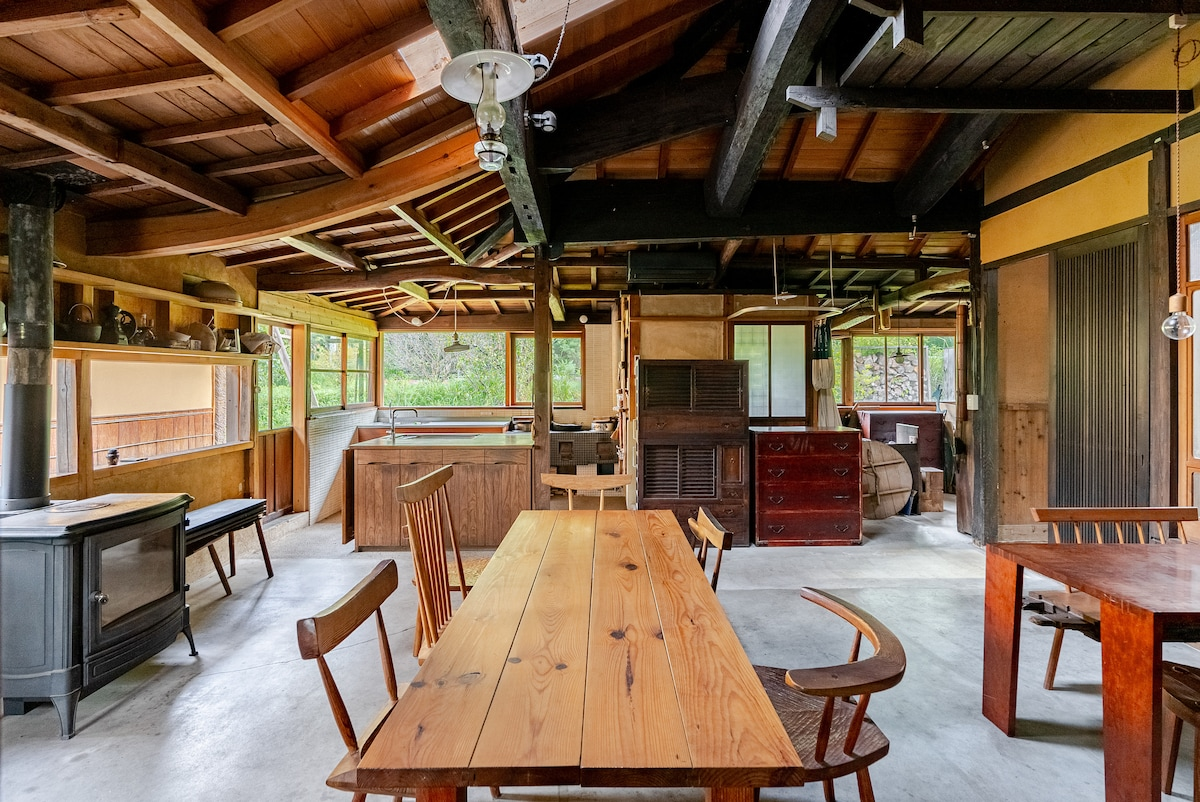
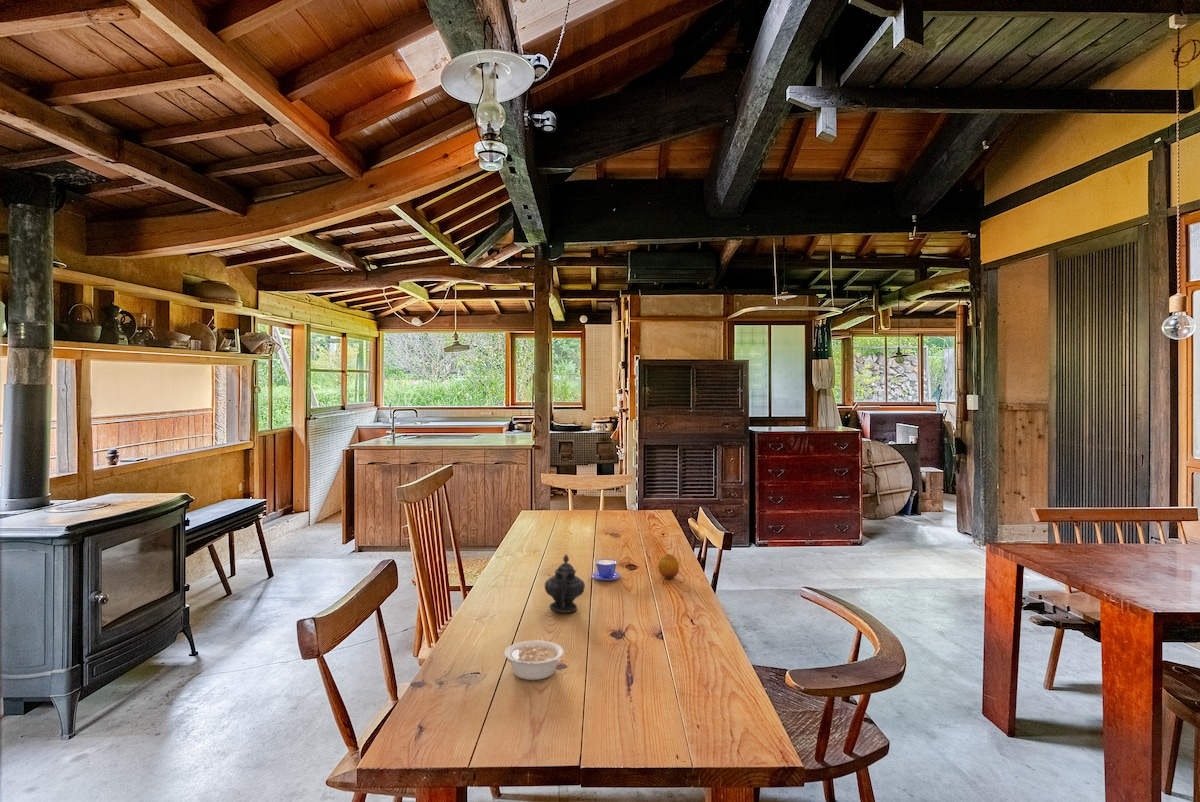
+ legume (536, 659)
+ teapot (564, 580)
+ teacup (606, 569)
+ fruit (668, 565)
